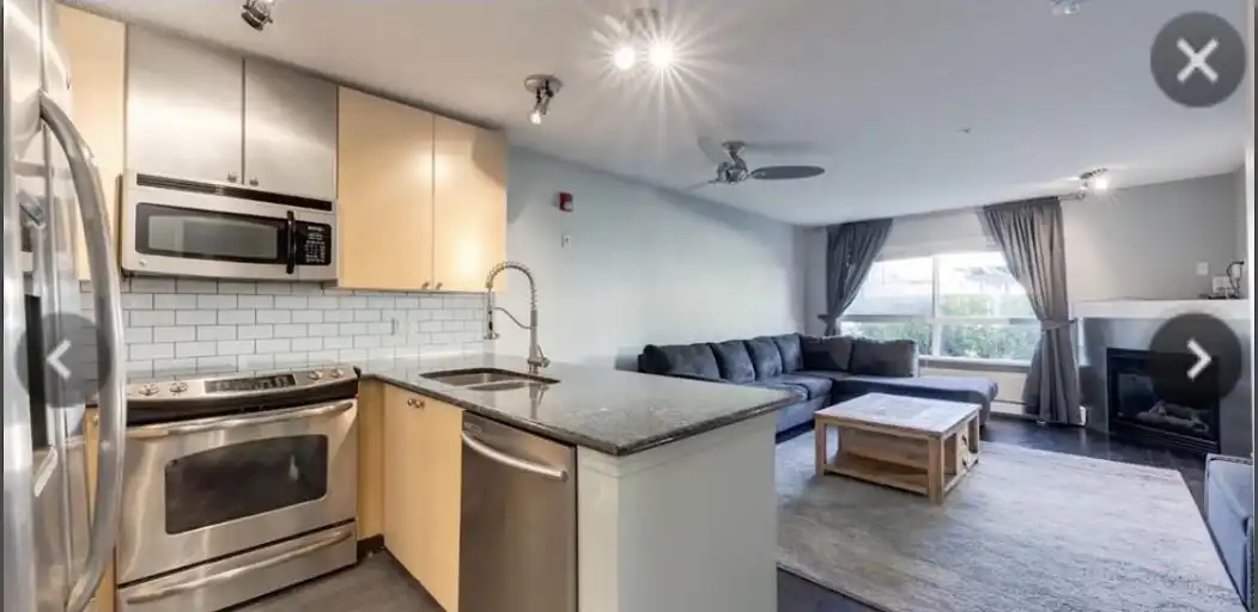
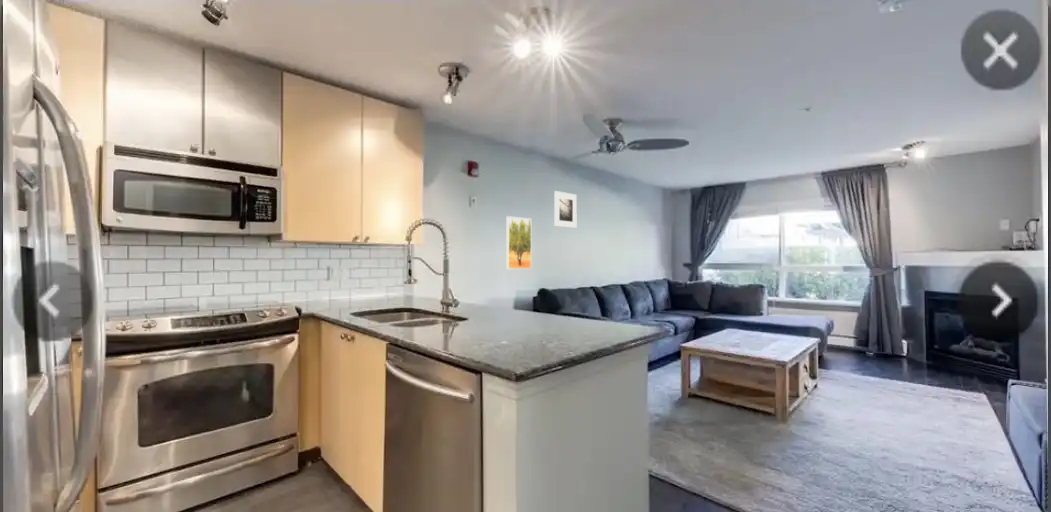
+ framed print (565, 210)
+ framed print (519, 243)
